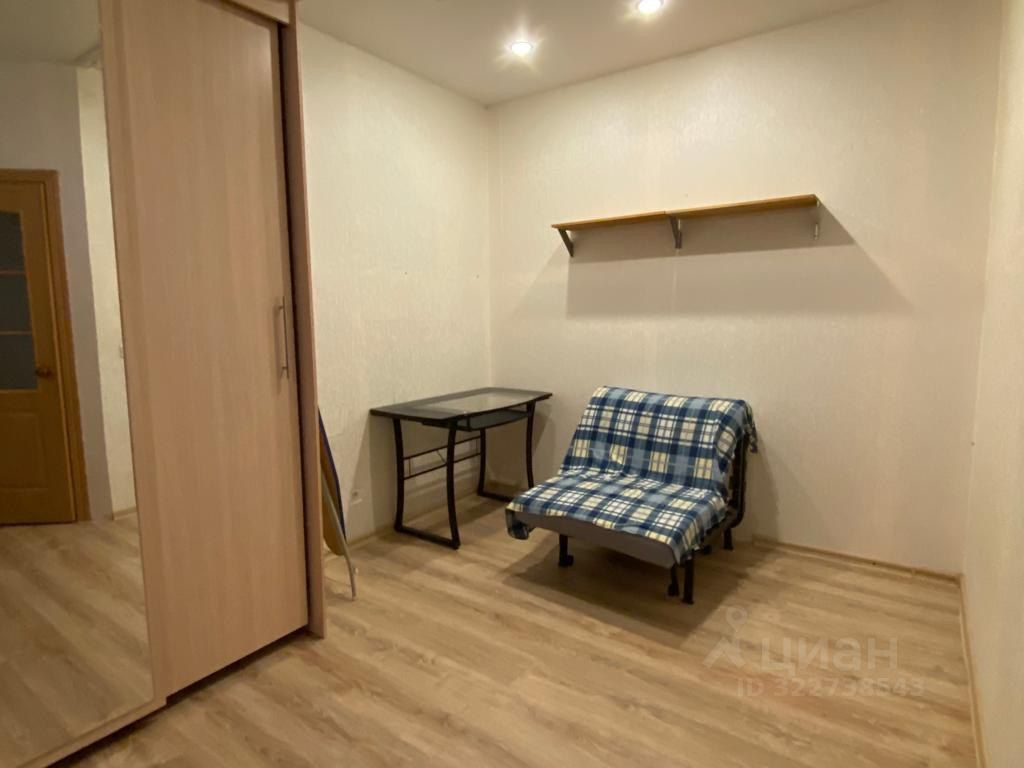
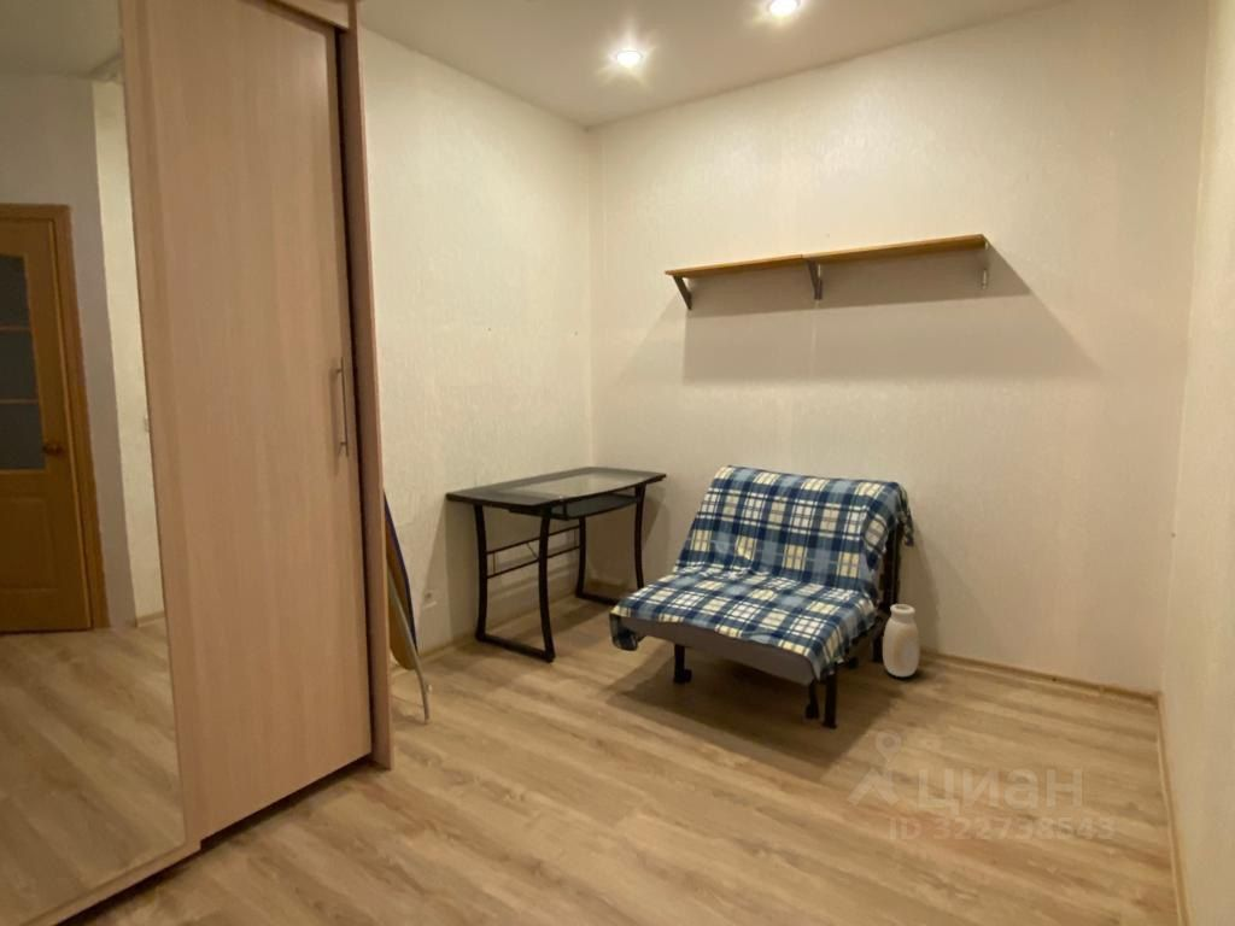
+ vase (905, 634)
